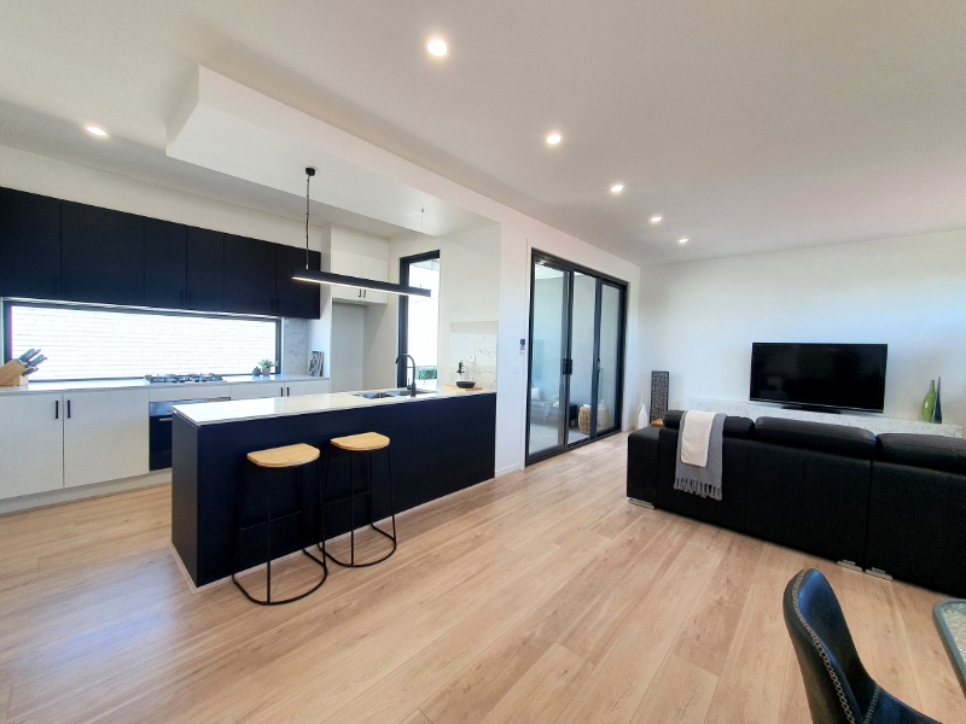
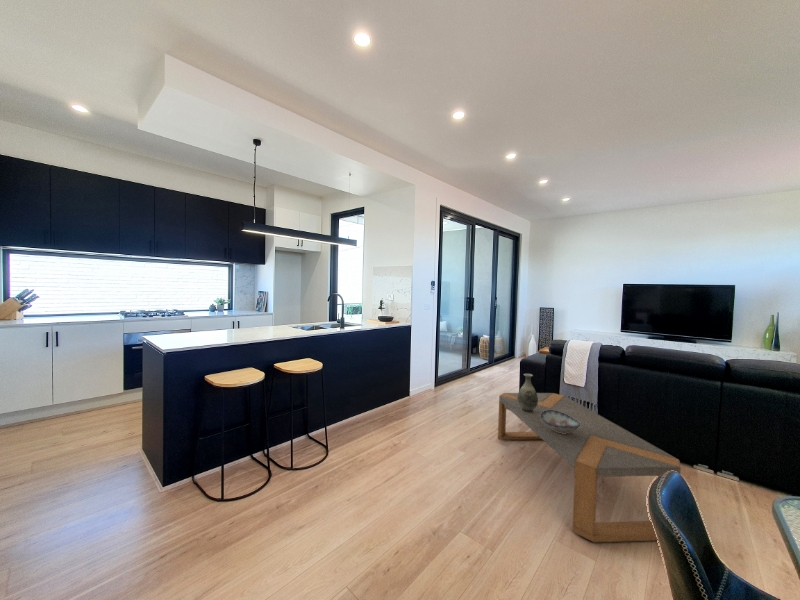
+ vase (527, 392)
+ coffee table (567, 447)
+ decorative bowl (559, 423)
